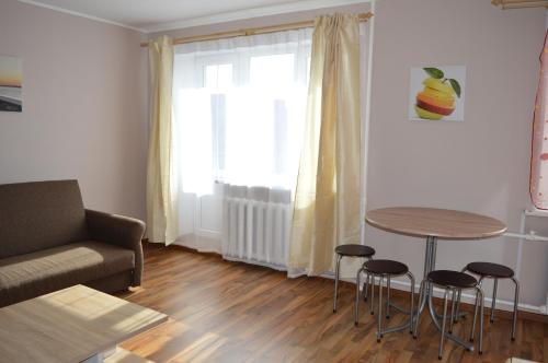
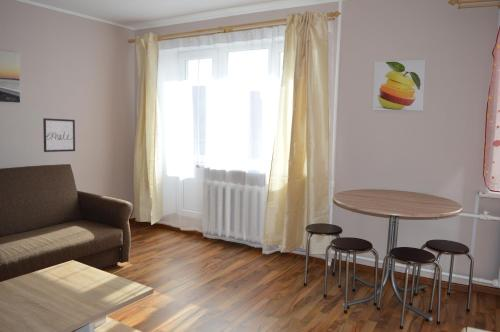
+ wall art (59, 135)
